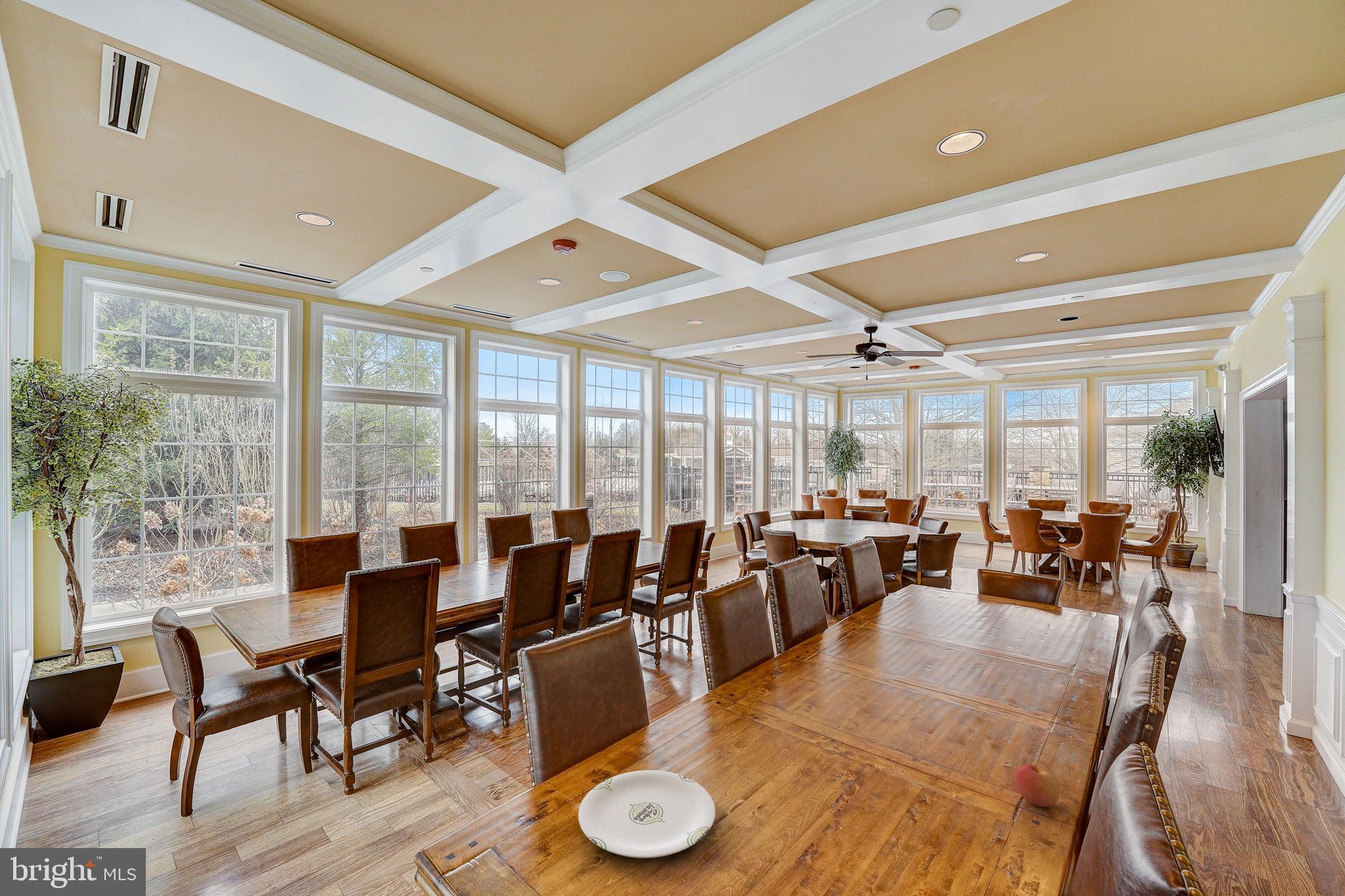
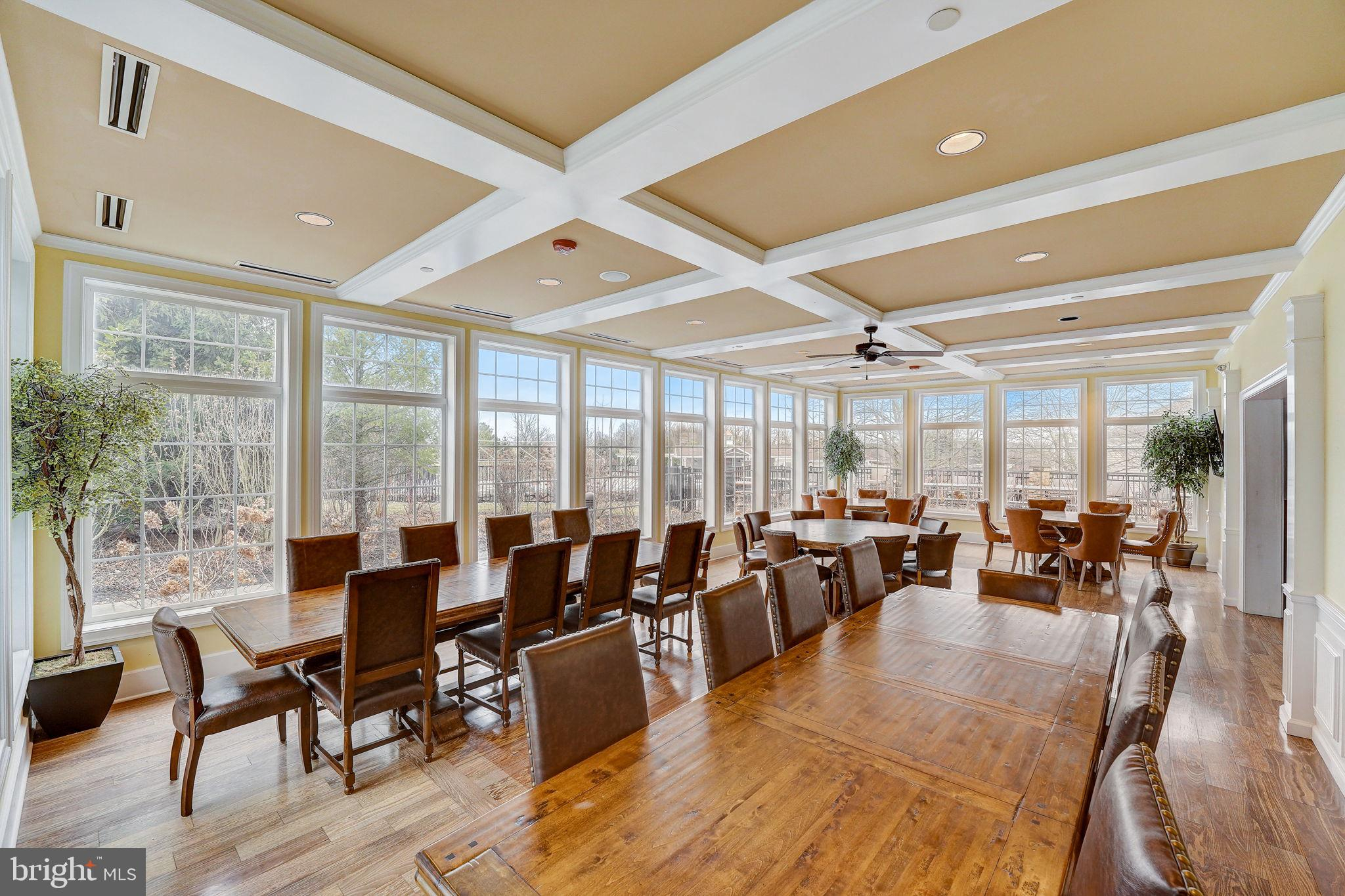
- apple (1037, 782)
- plate (647, 813)
